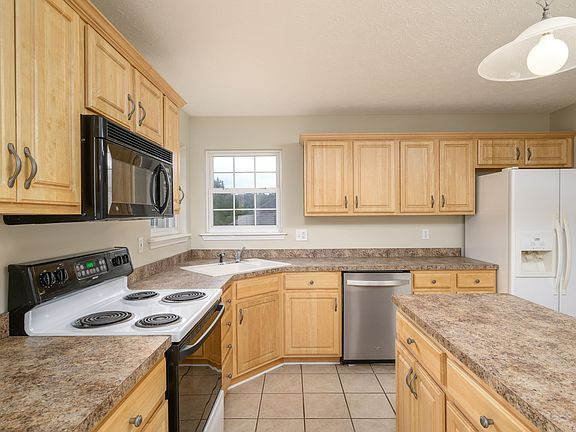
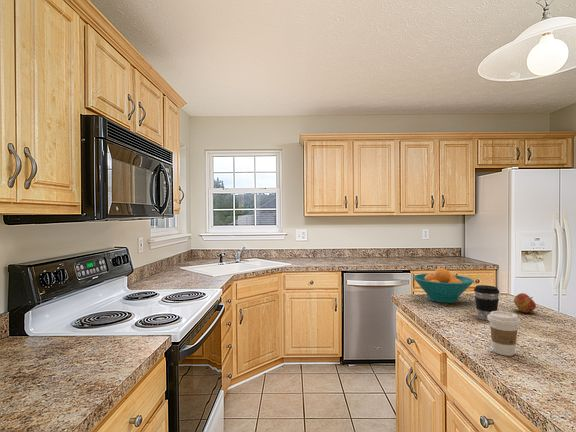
+ coffee cup (486, 302)
+ fruit bowl (442, 284)
+ apple (524, 302)
+ coffee cup (503, 333)
